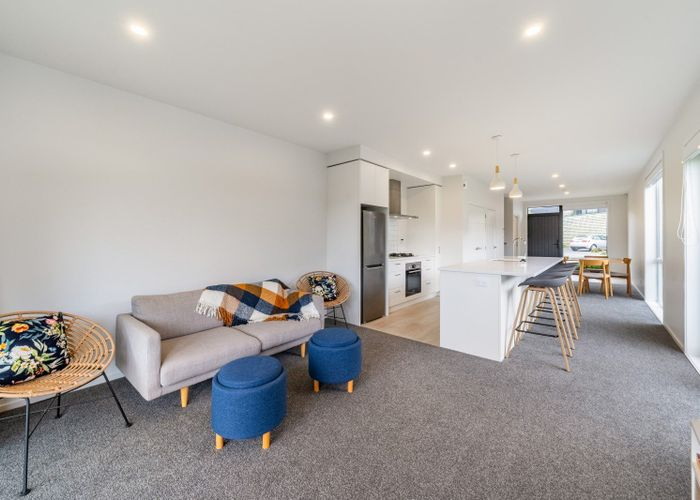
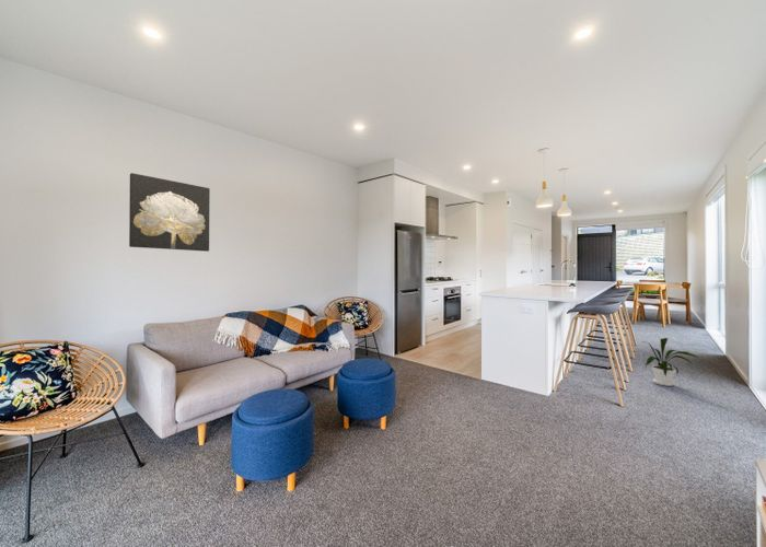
+ house plant (665, 359)
+ wall art (172, 214)
